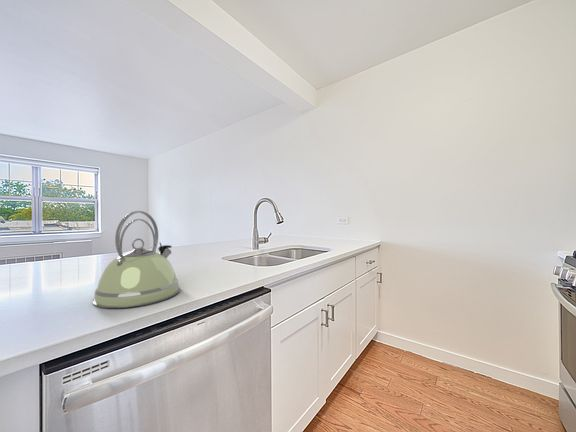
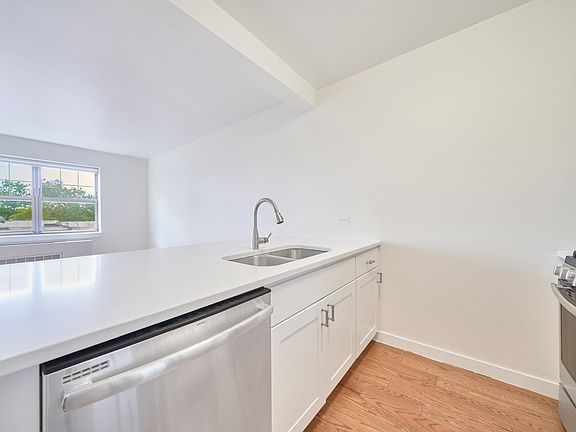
- kettle (142, 251)
